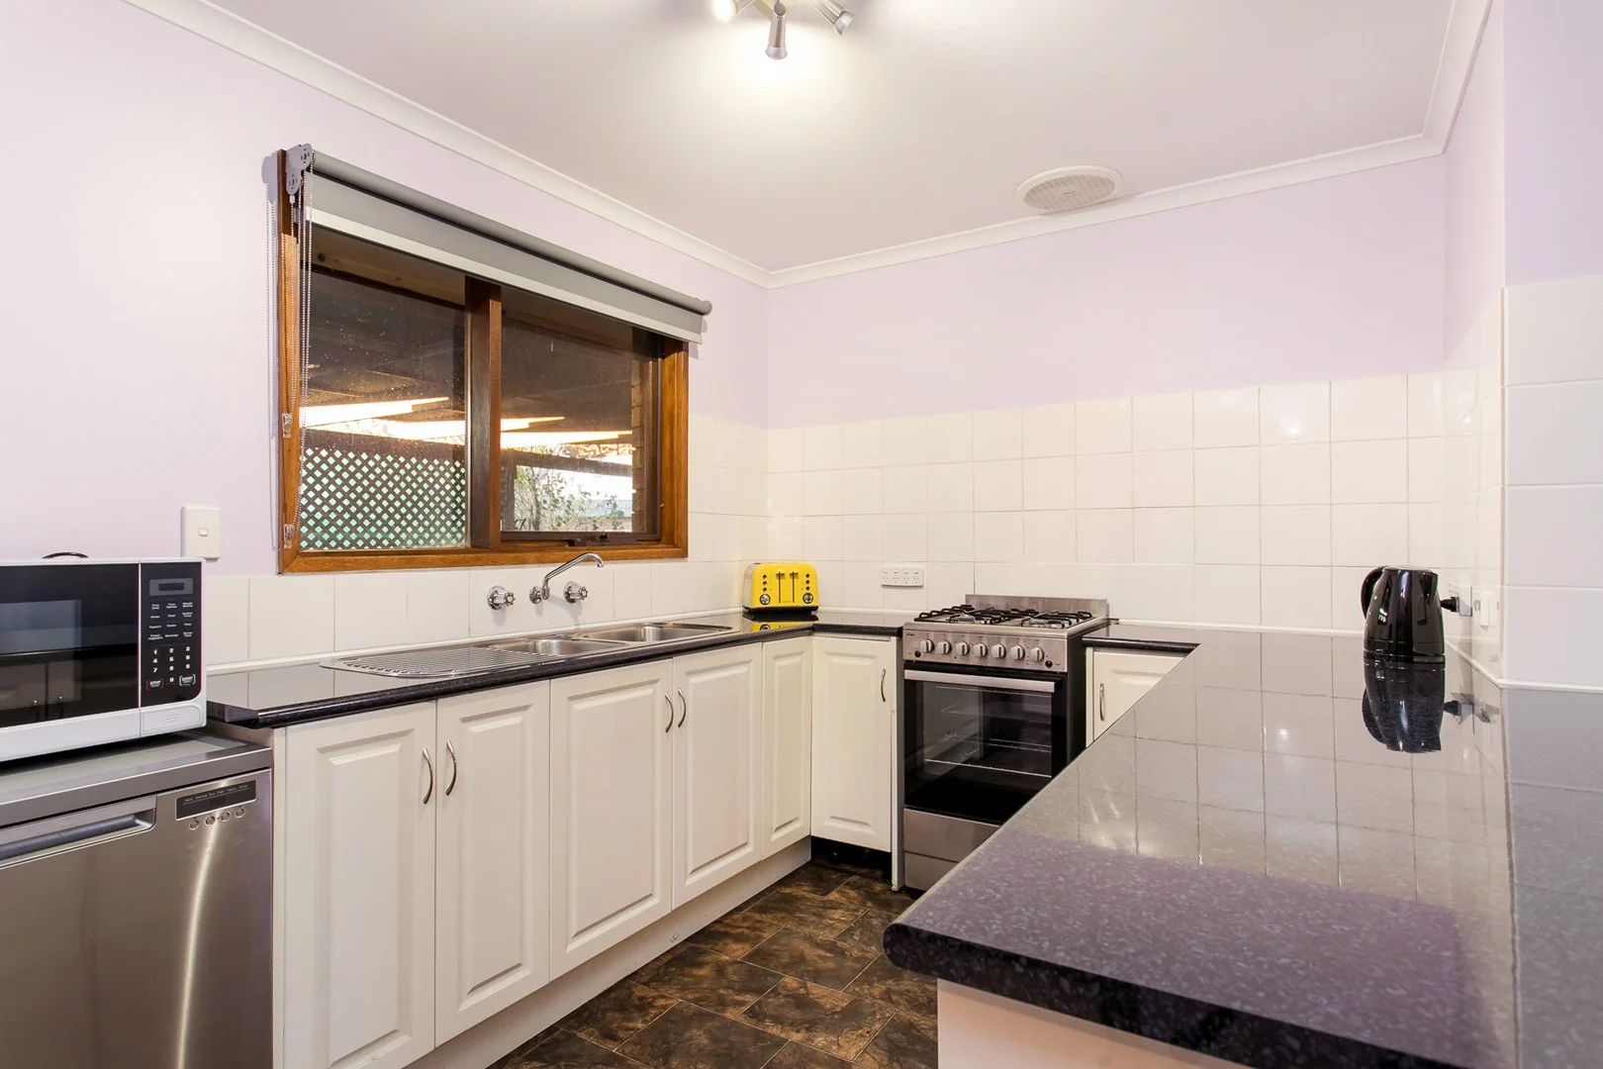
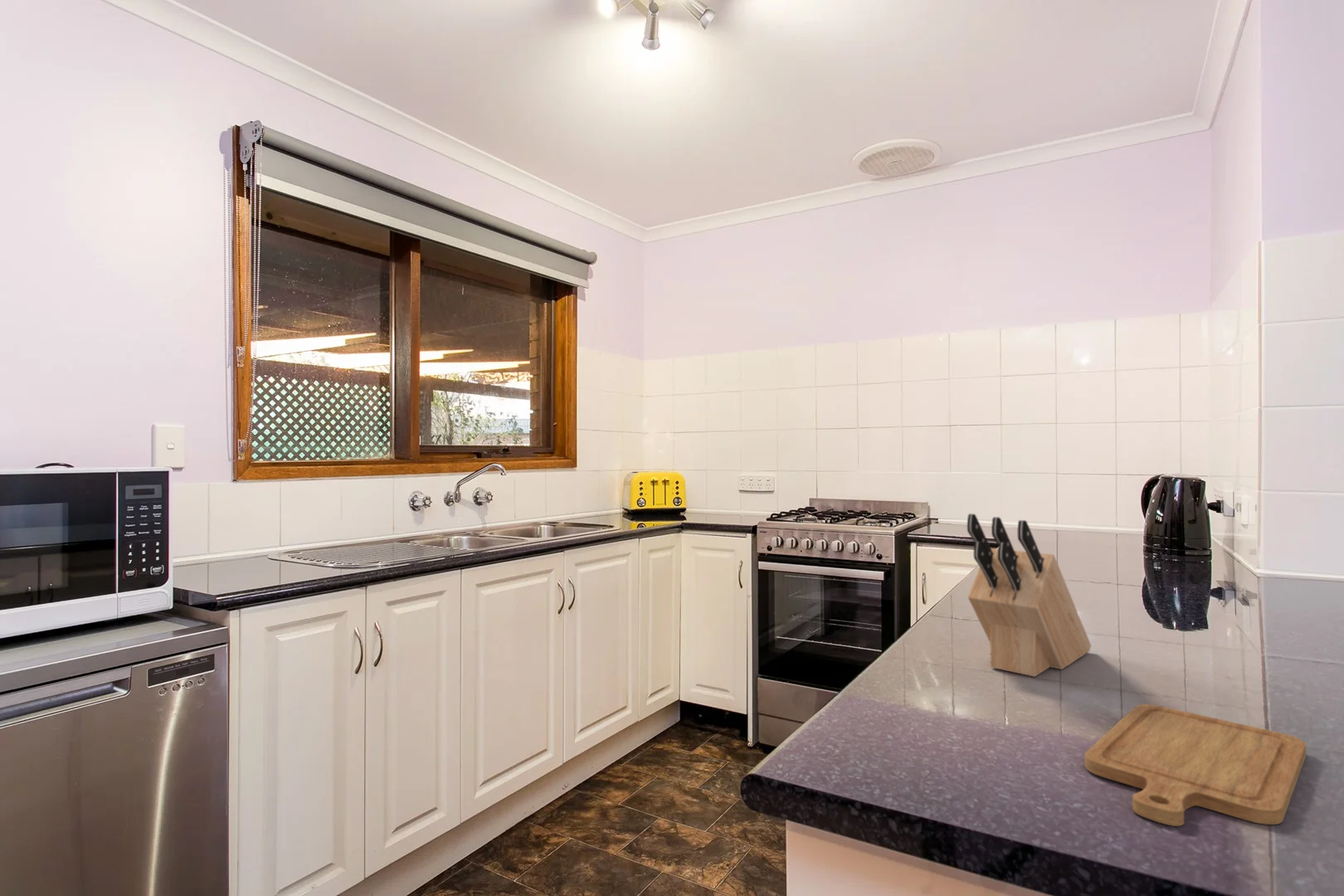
+ chopping board (1191, 762)
+ knife block (1027, 587)
